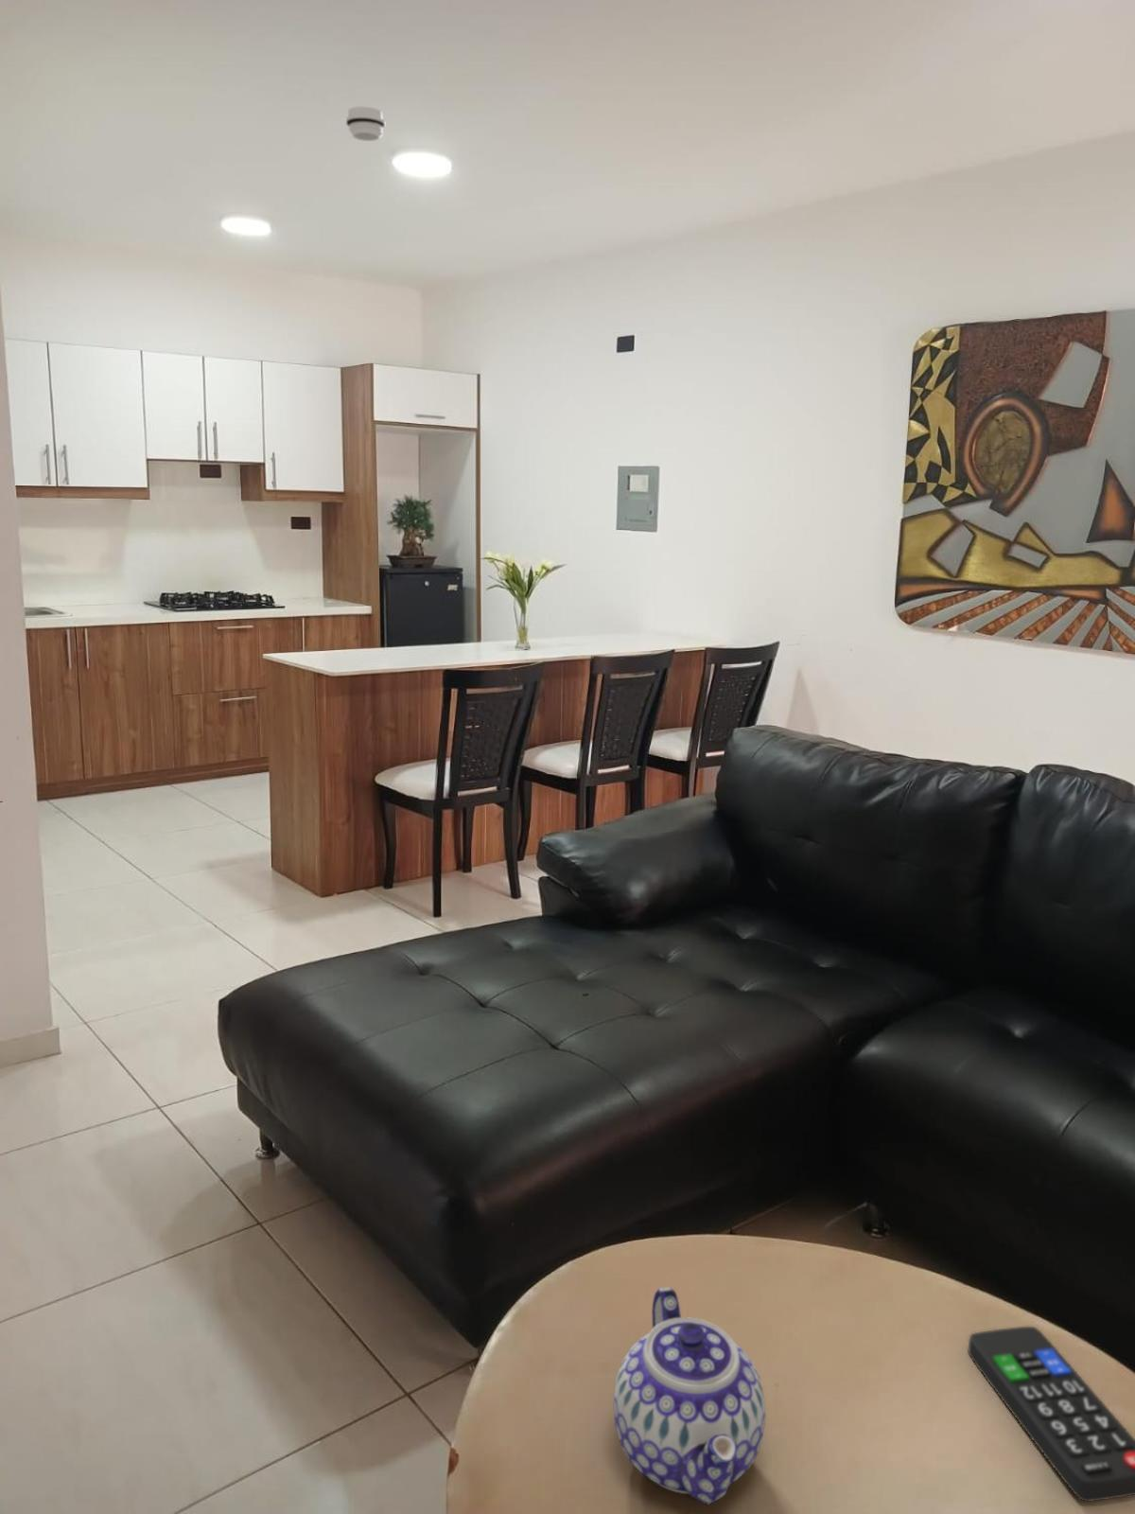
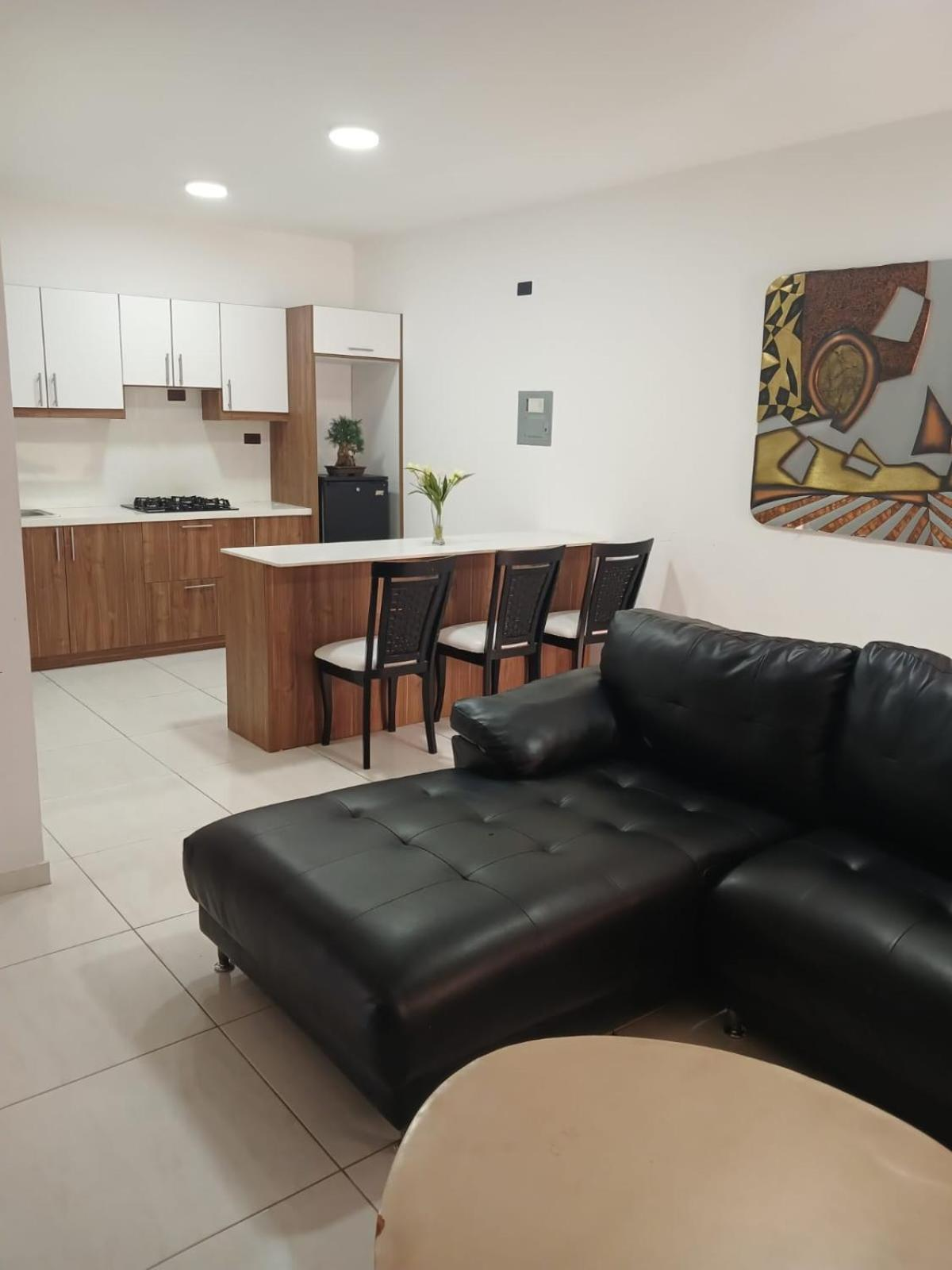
- smoke detector (365, 124)
- remote control (1055, 1404)
- teapot (689, 1391)
